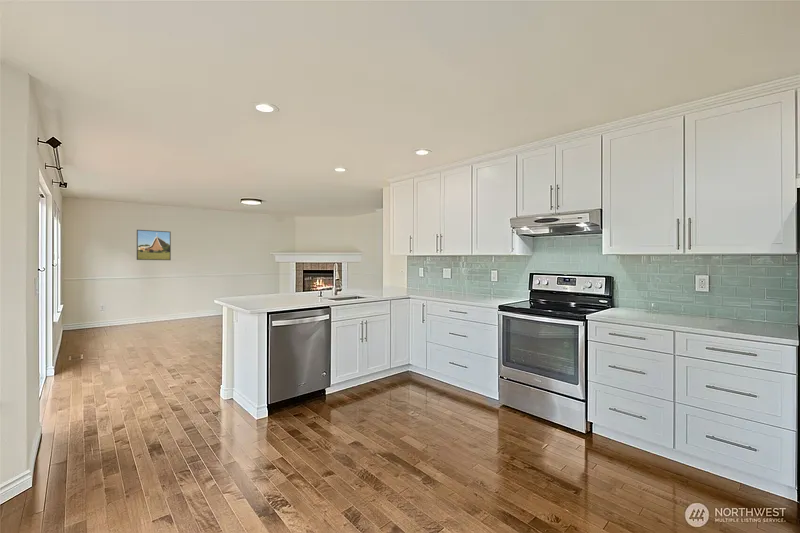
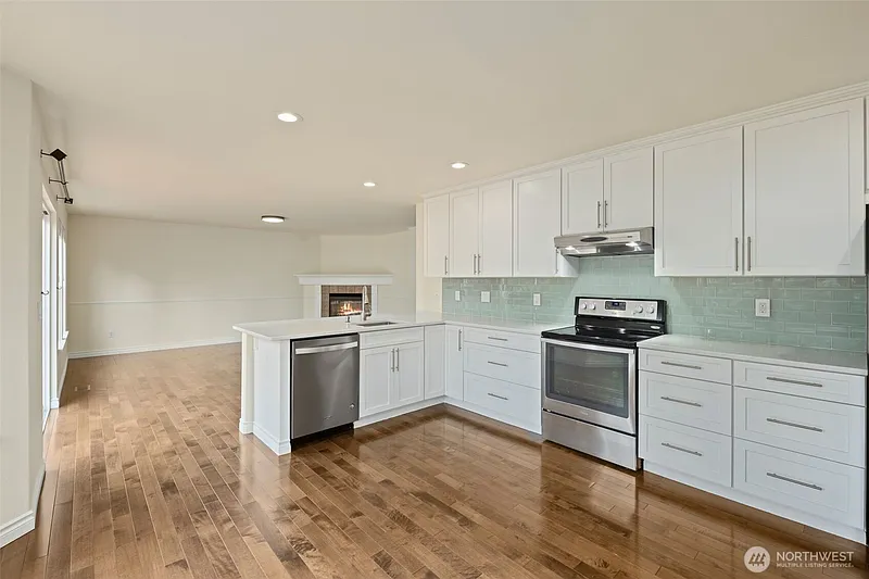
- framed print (154, 245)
